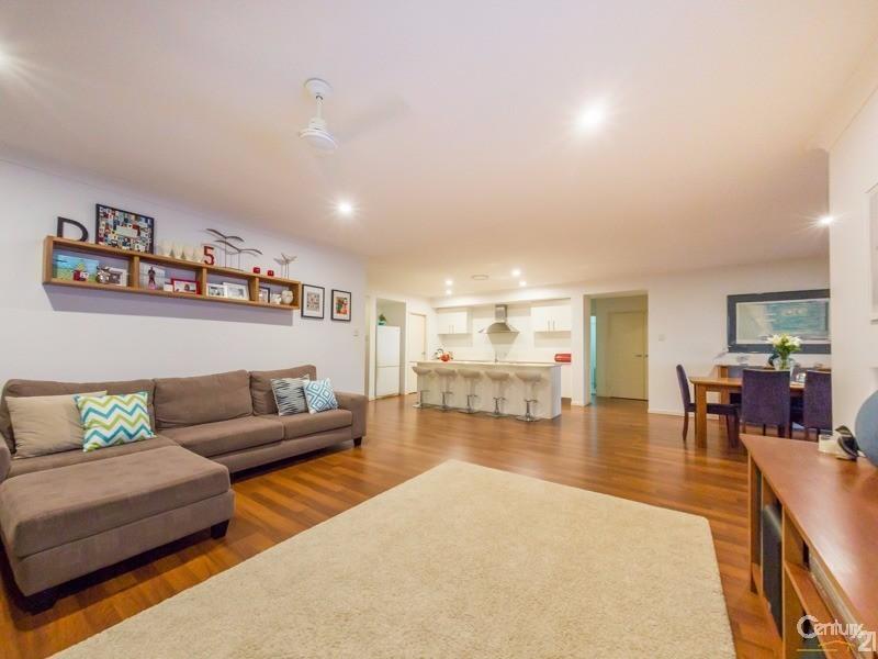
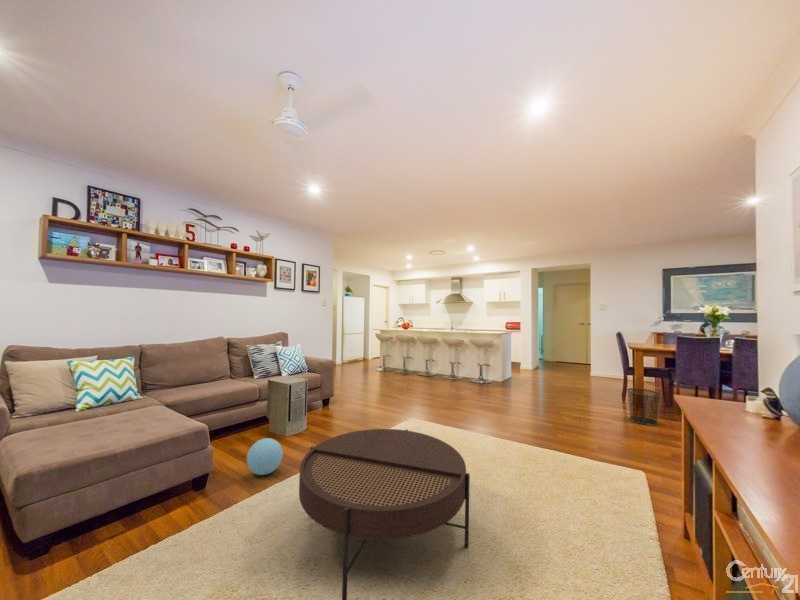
+ air purifier (287, 404)
+ waste bin (643, 406)
+ coffee table (383, 493)
+ ball (265, 456)
